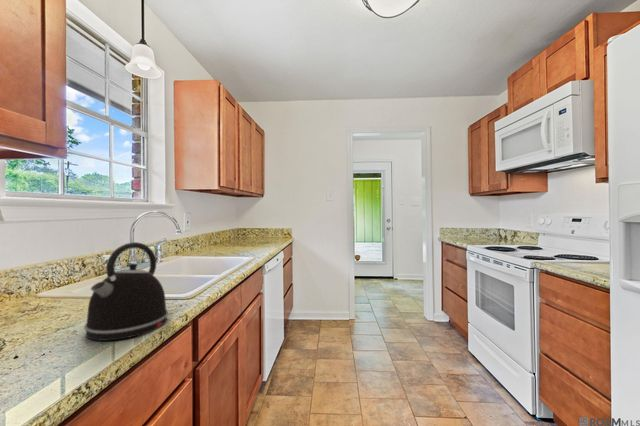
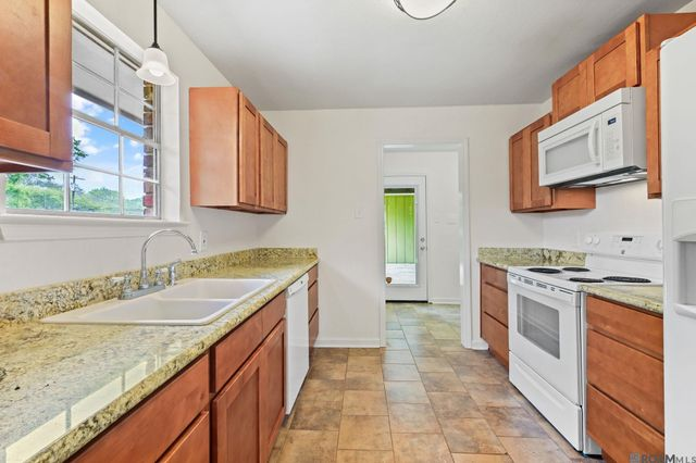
- kettle (129, 284)
